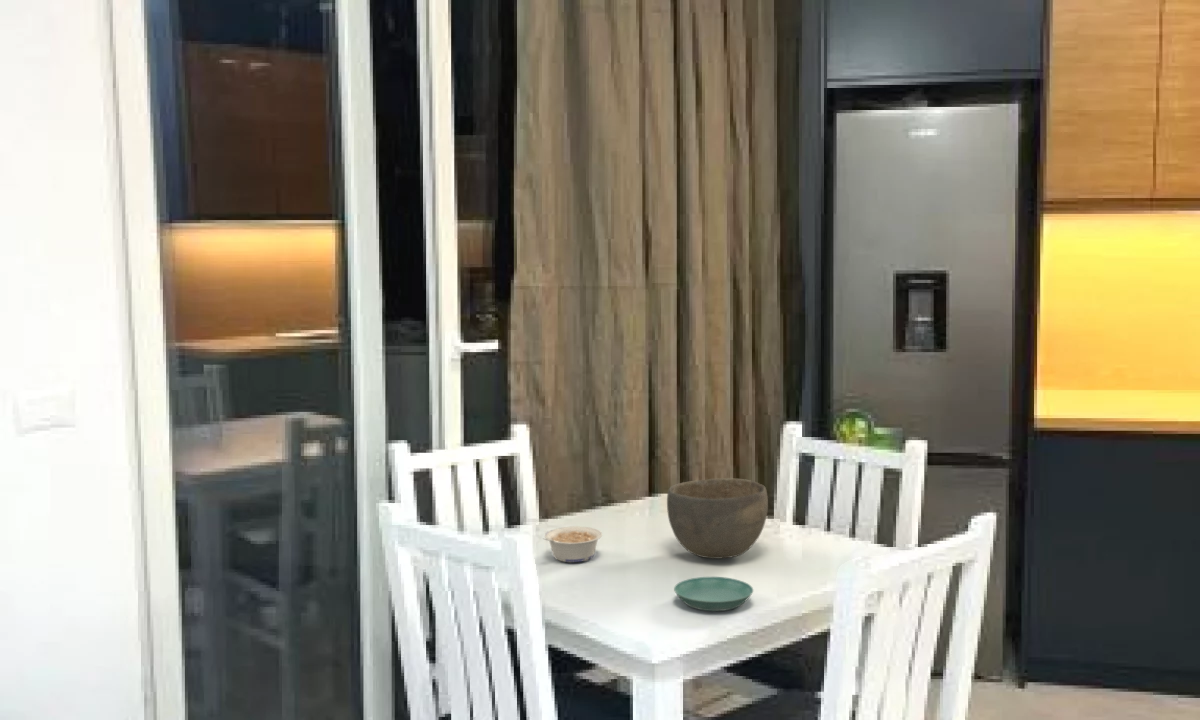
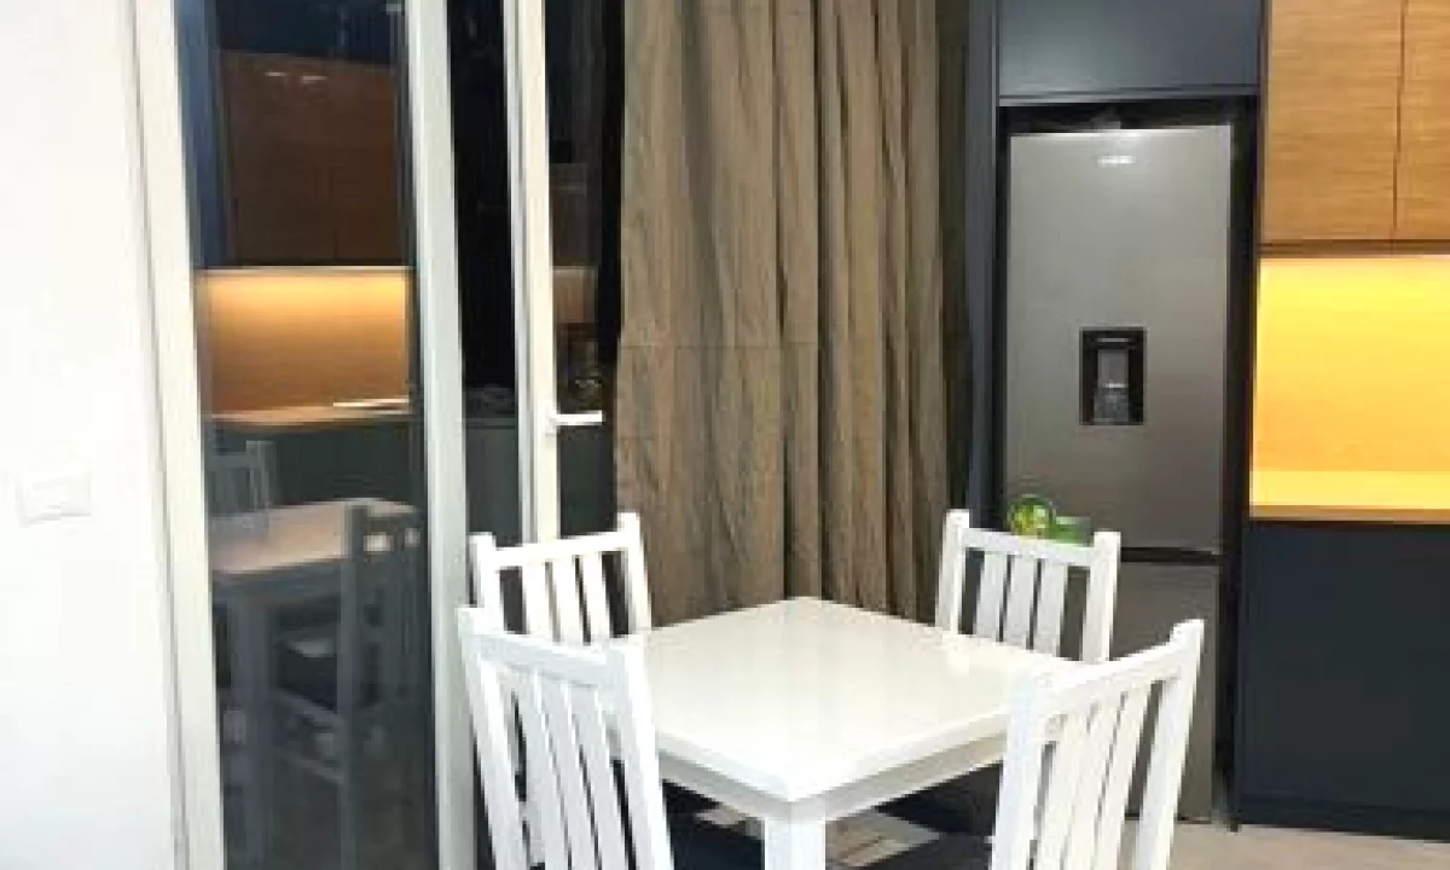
- bowl (717, 521)
- legume (573, 543)
- saucer (713, 595)
